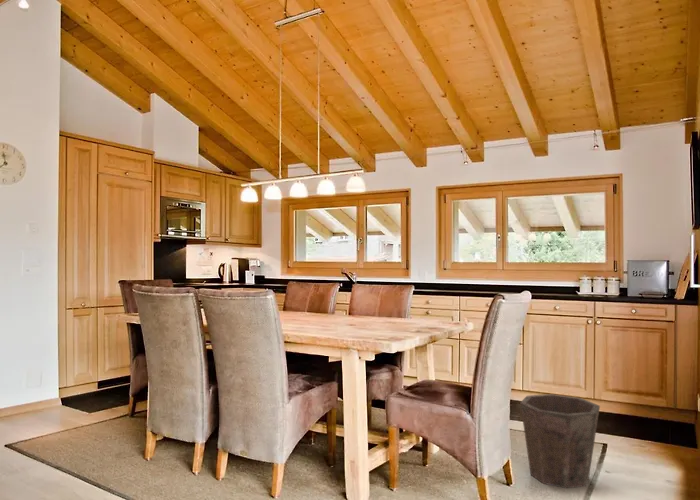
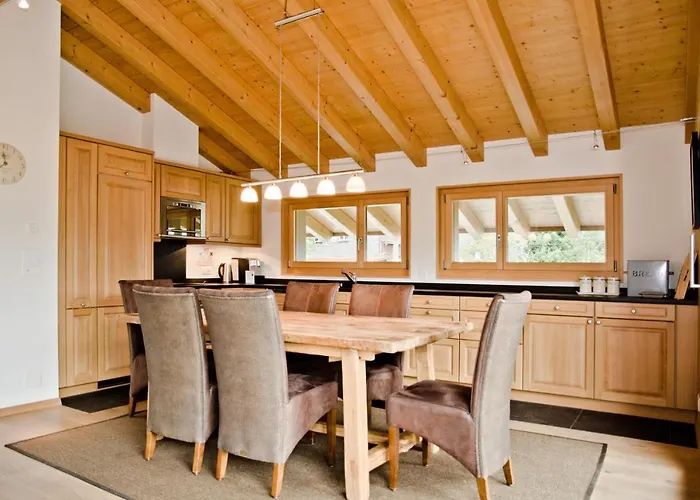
- waste bin (559, 440)
